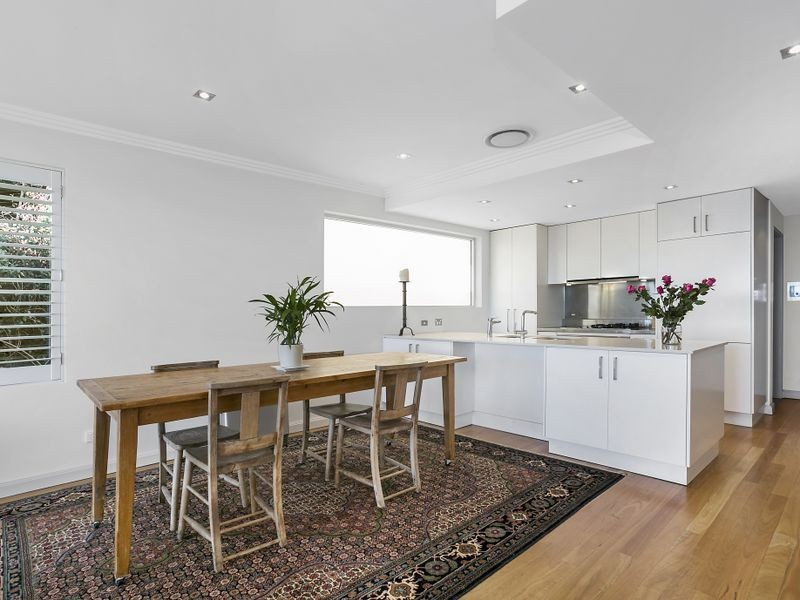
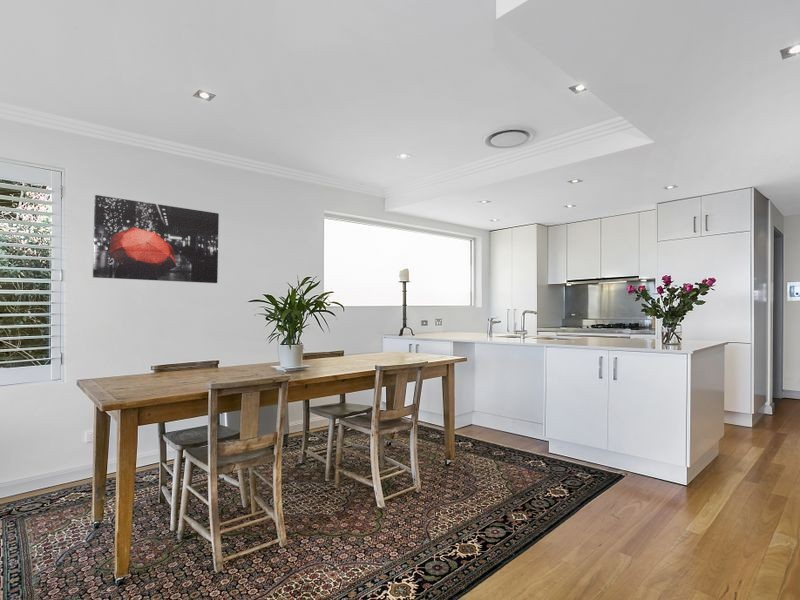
+ wall art (160, 242)
